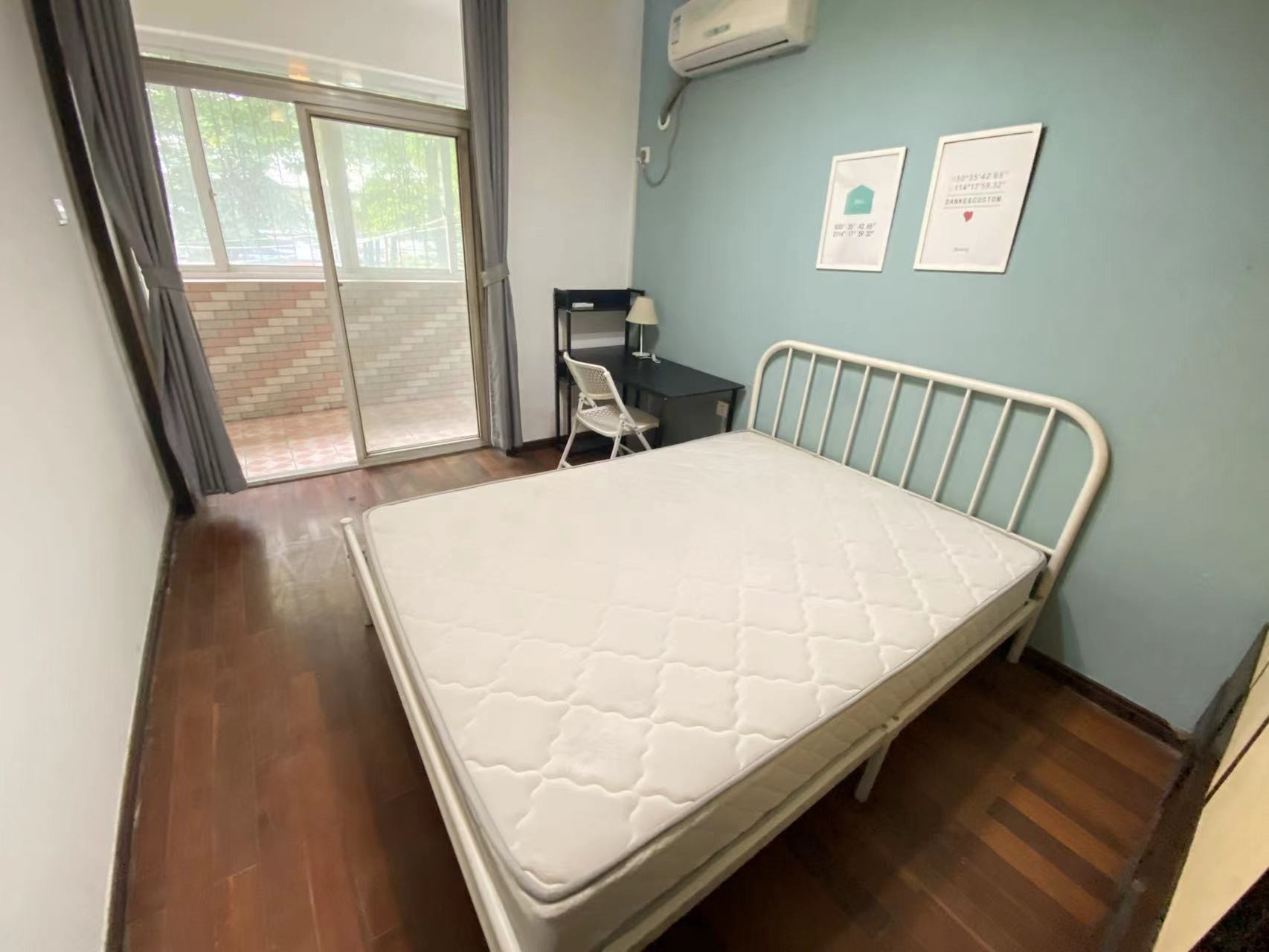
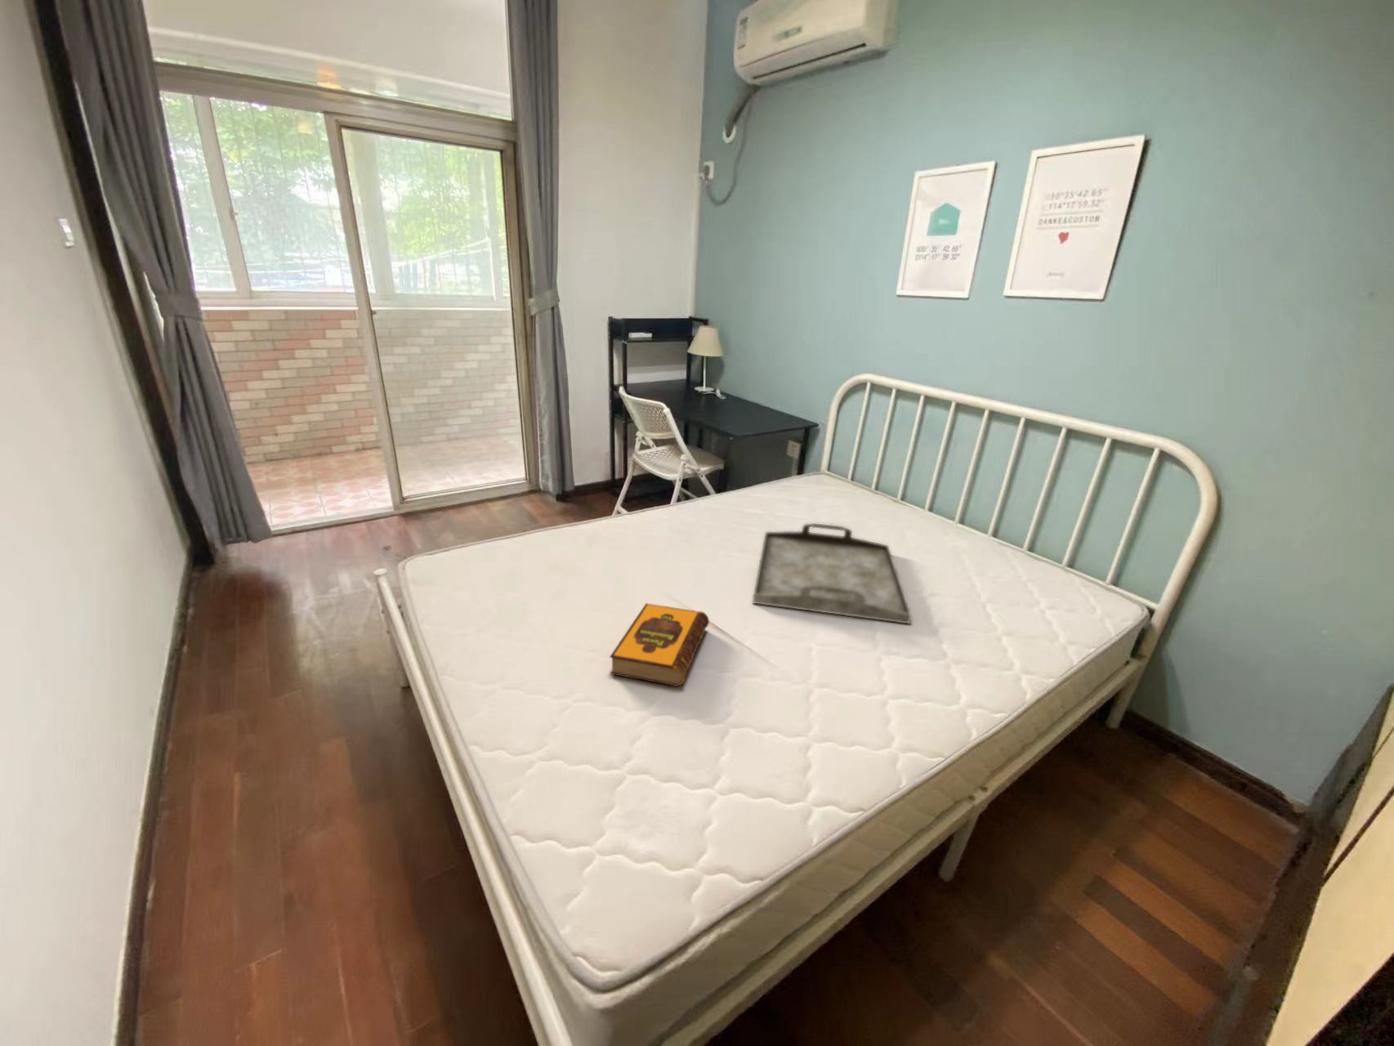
+ hardback book (662, 641)
+ serving tray (828, 564)
